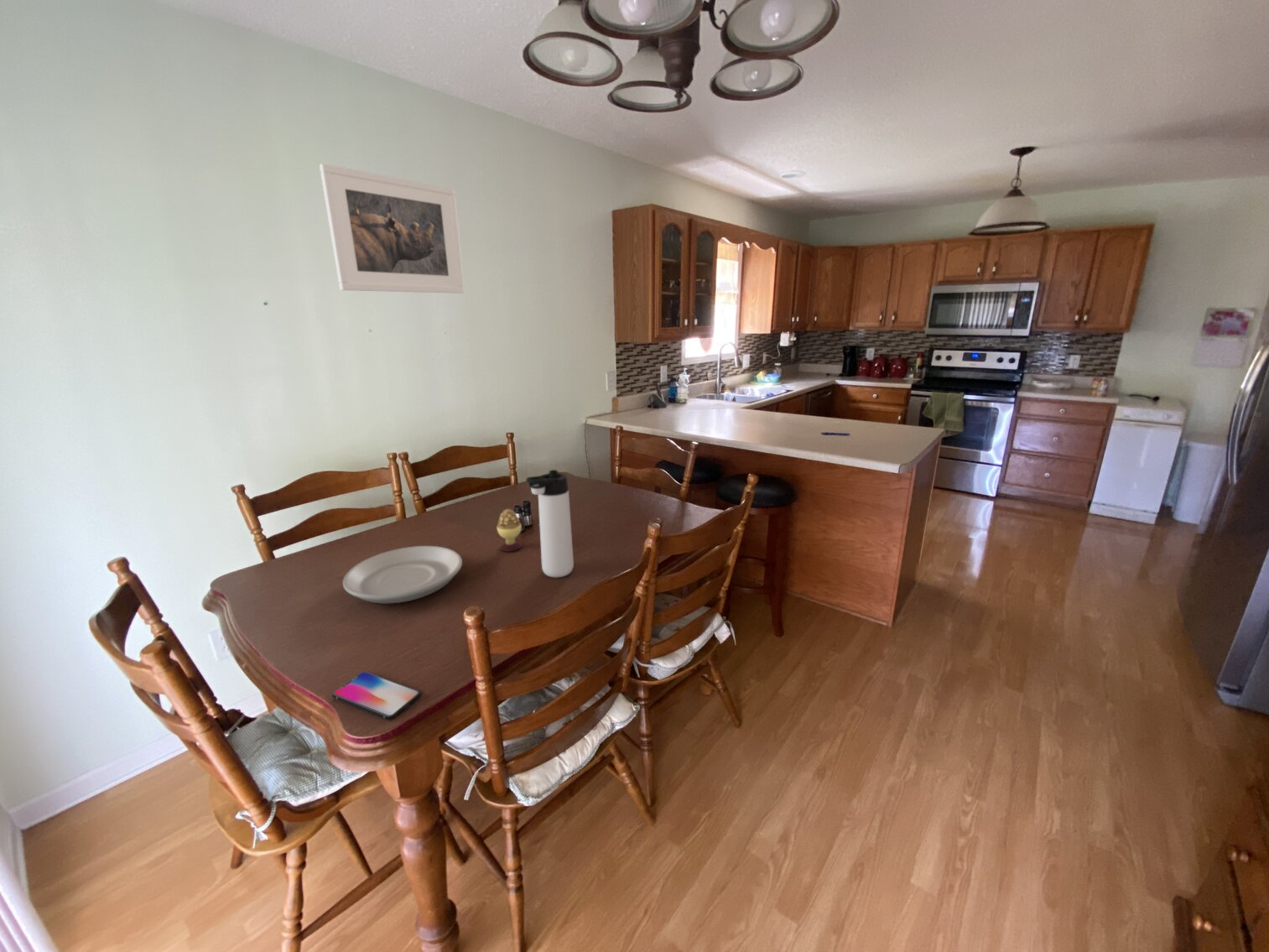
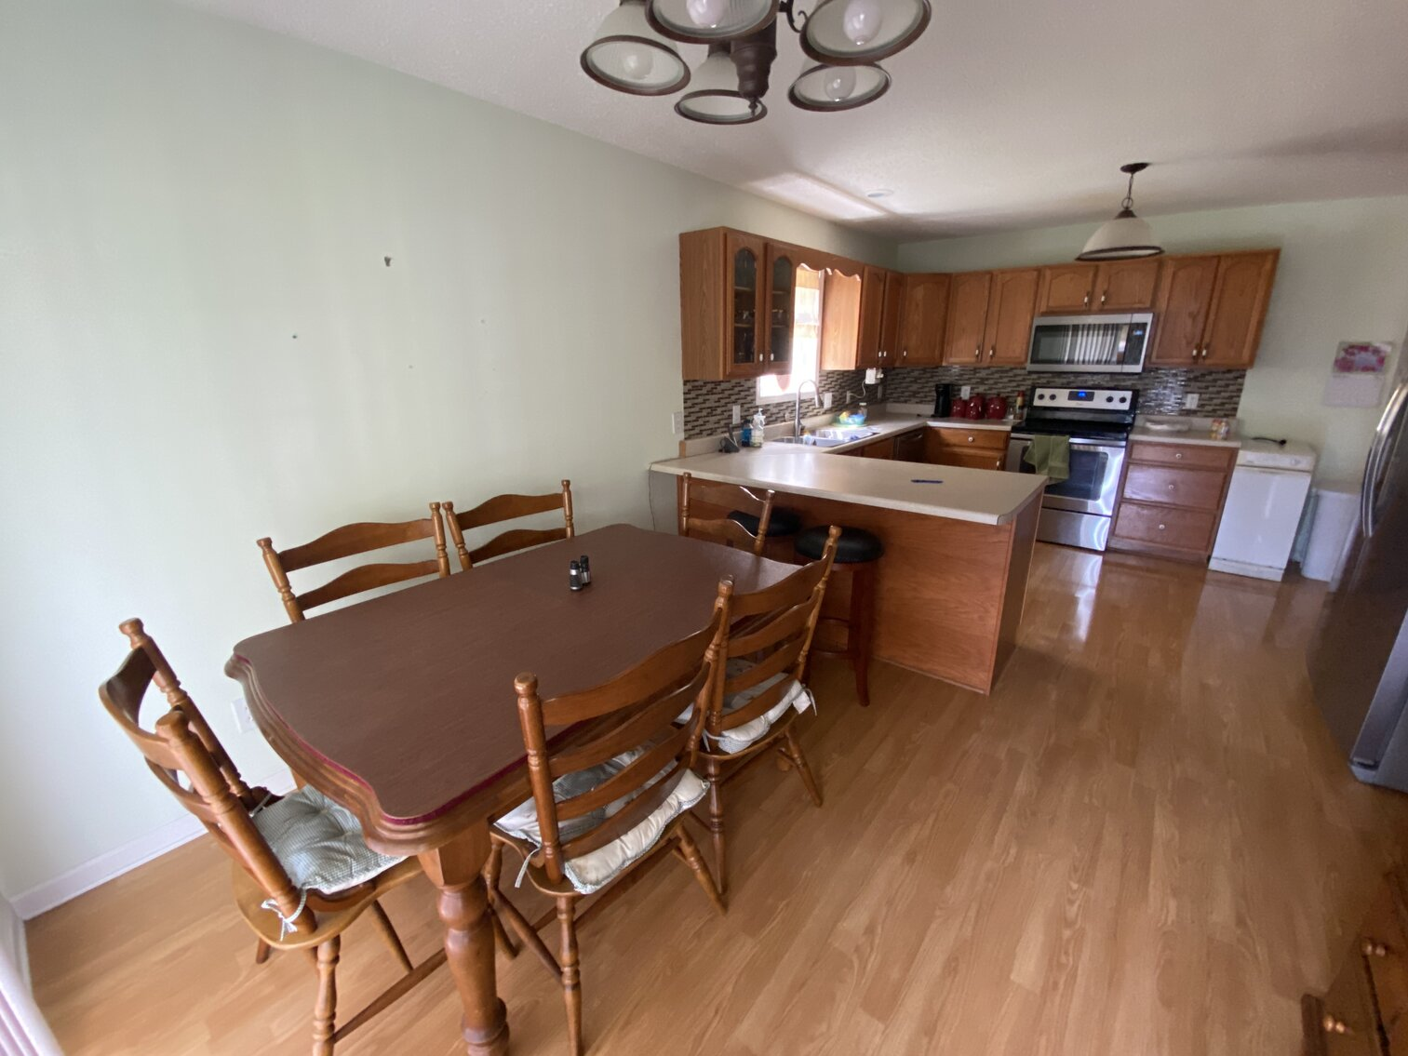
- smartphone (376, 694)
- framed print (400, 236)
- thermos bottle (549, 525)
- plate (405, 575)
- decorative egg (509, 528)
